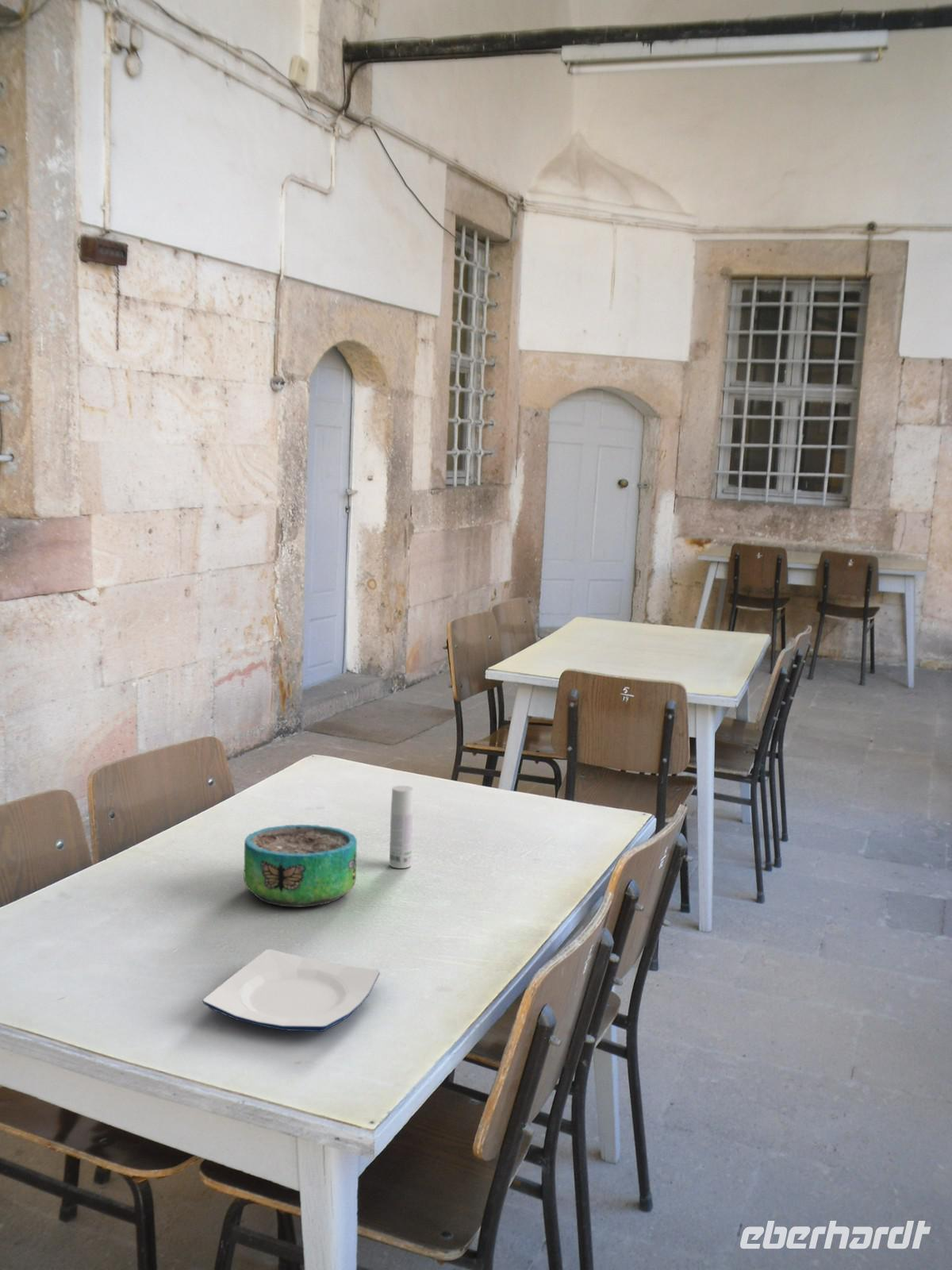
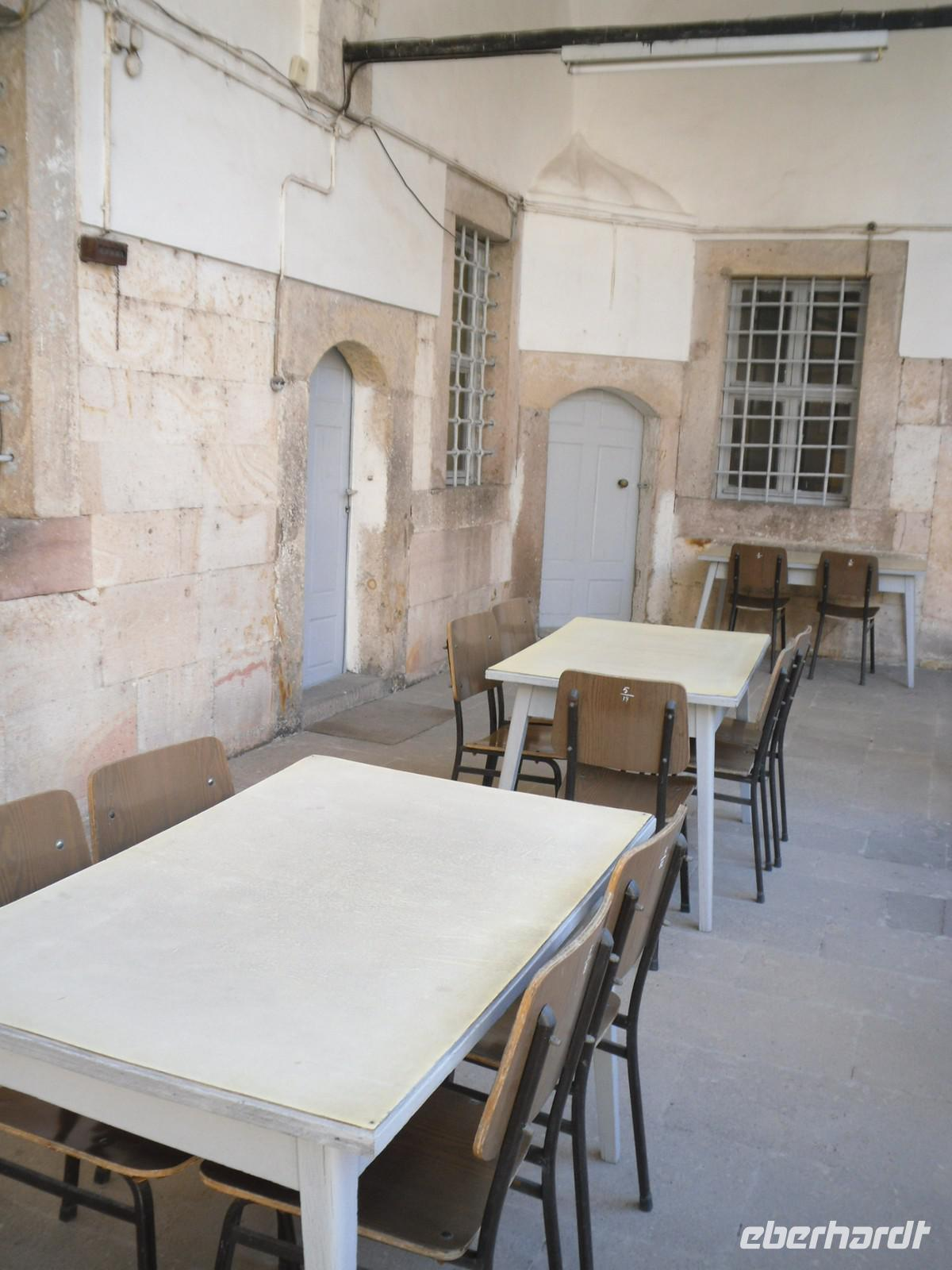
- bottle (401, 826)
- decorative bowl (301, 864)
- plate (294, 994)
